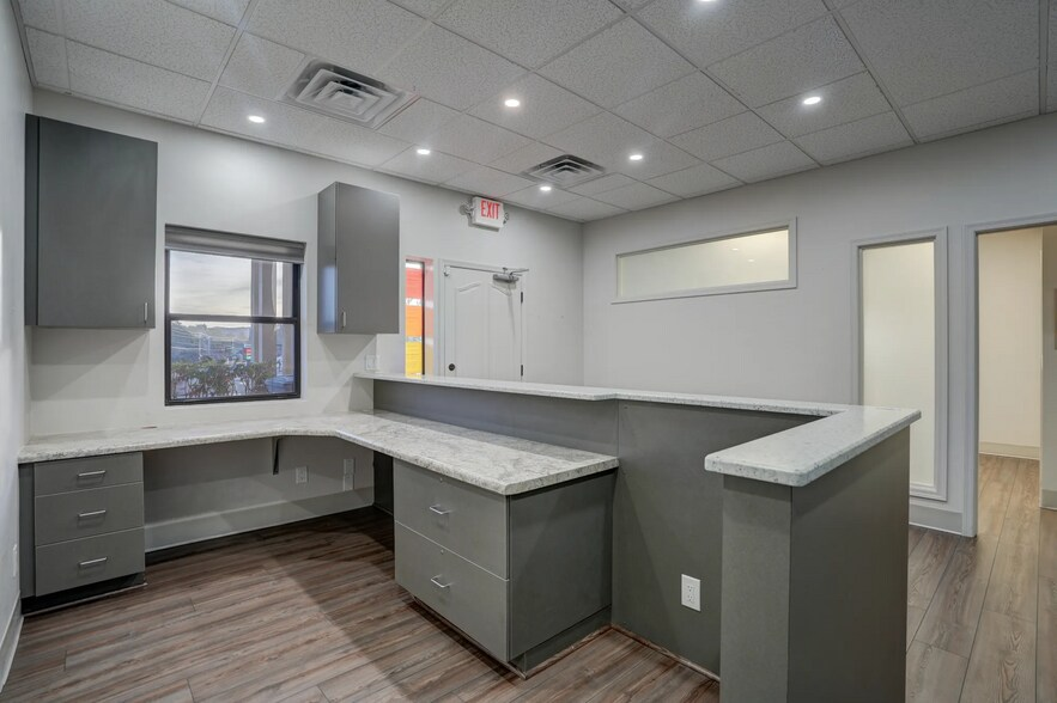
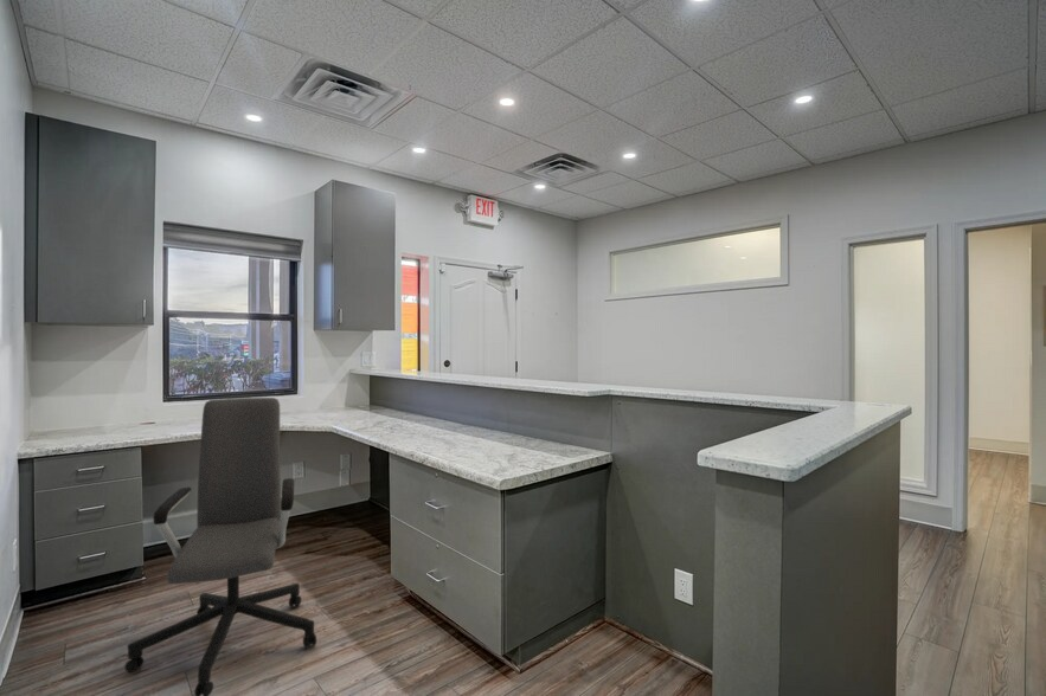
+ office chair (229, 524)
